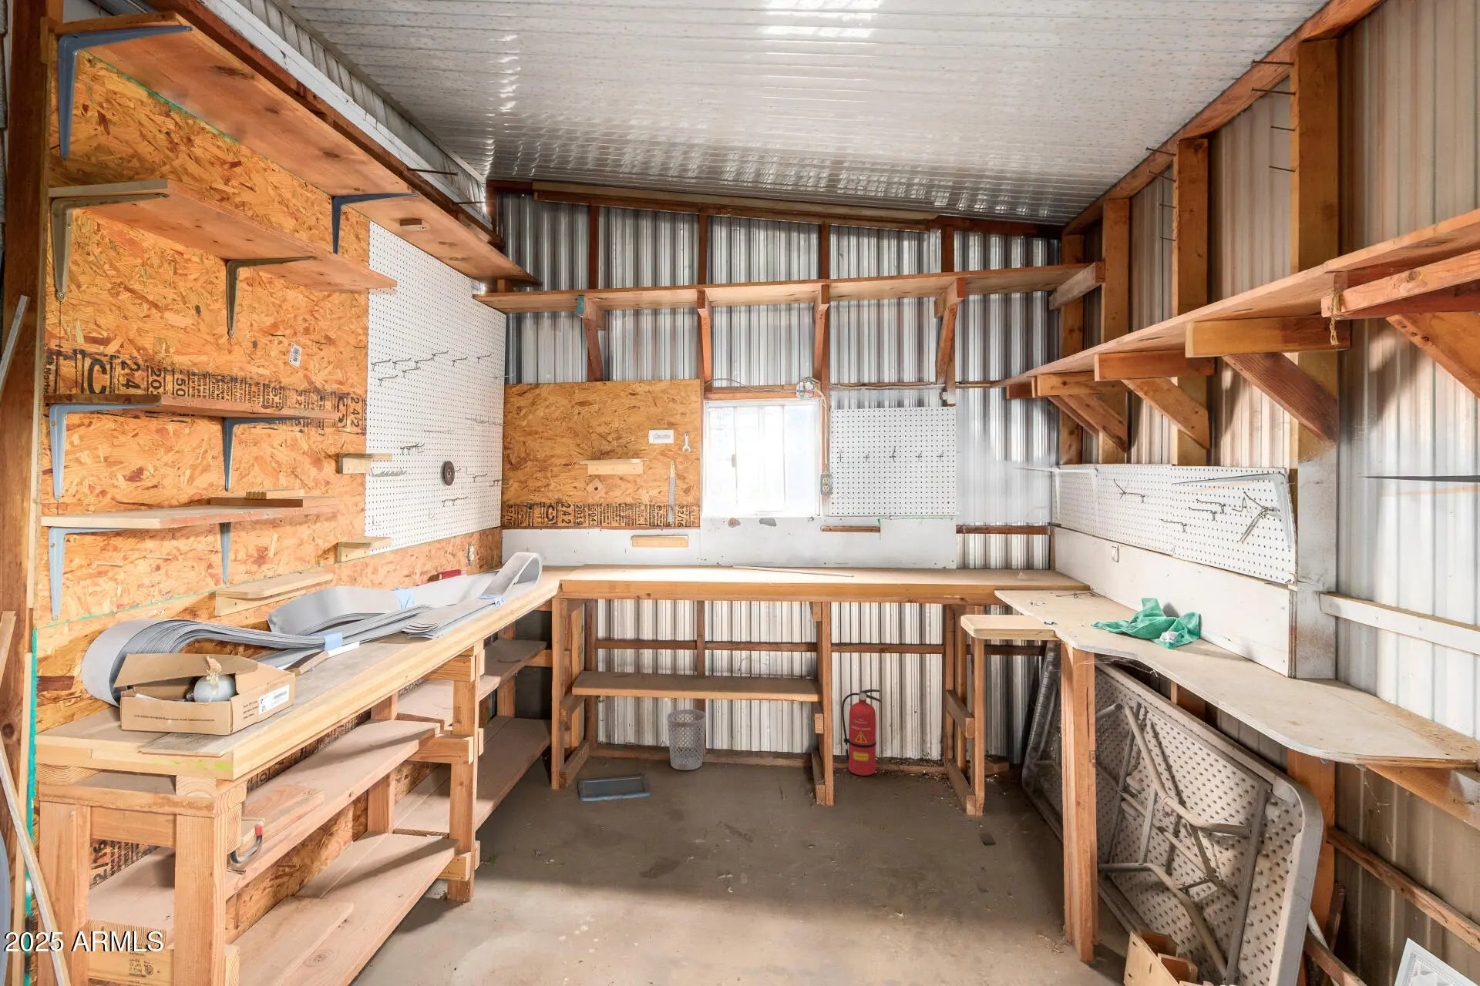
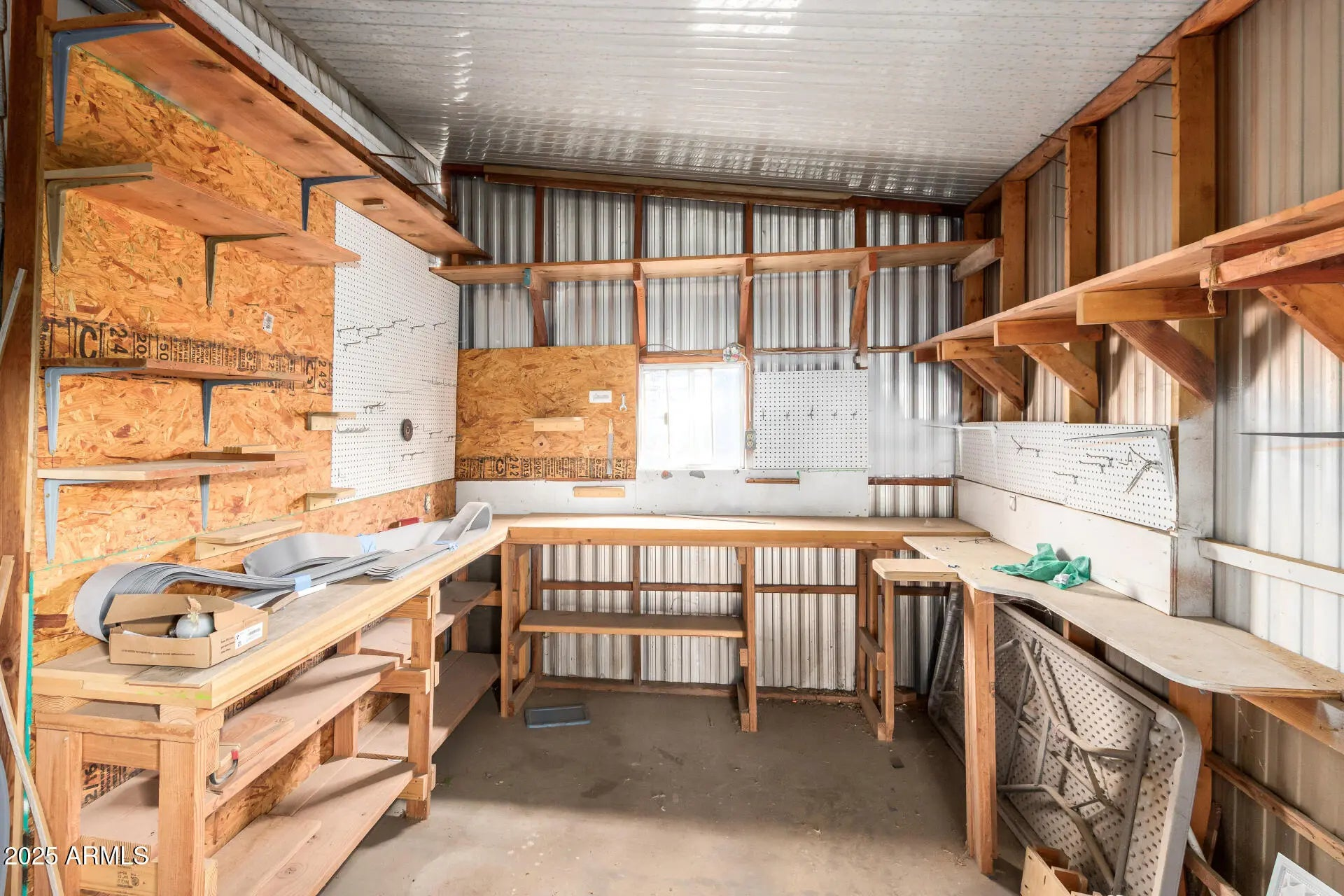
- fire extinguisher (861, 730)
- wastebasket (686, 740)
